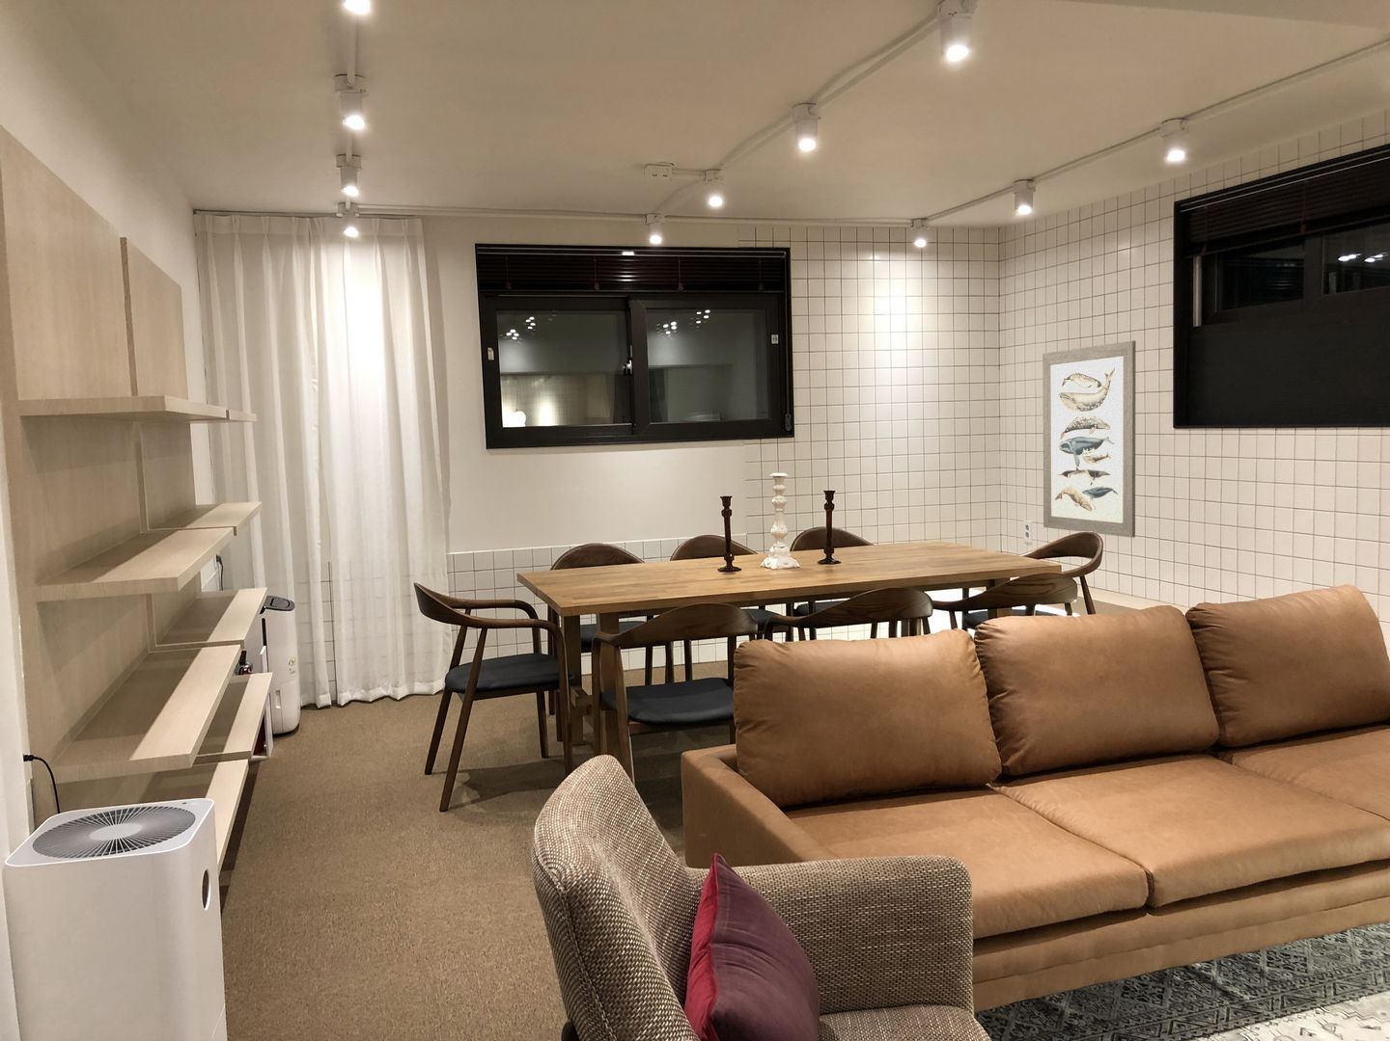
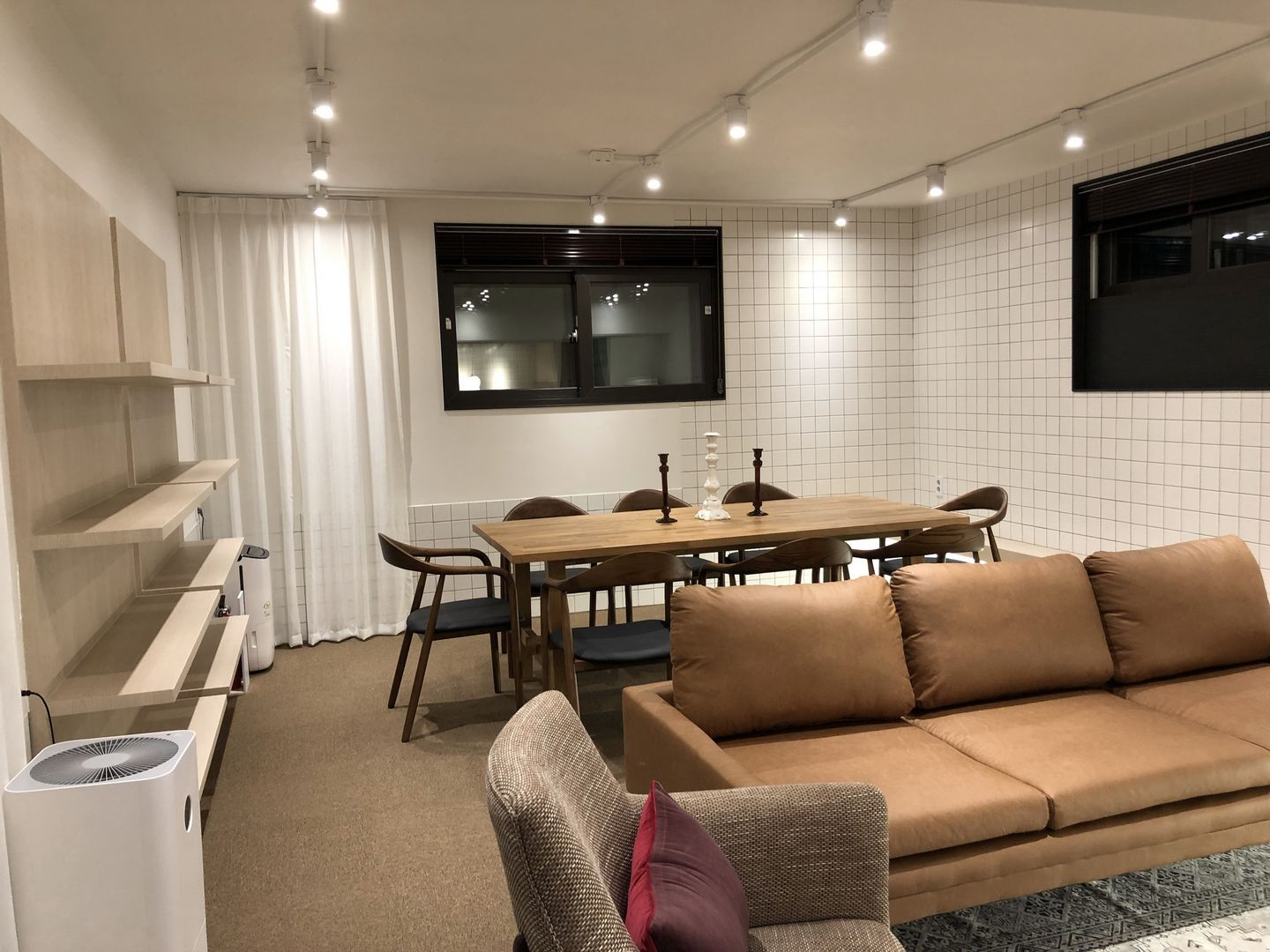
- wall art (1086, 441)
